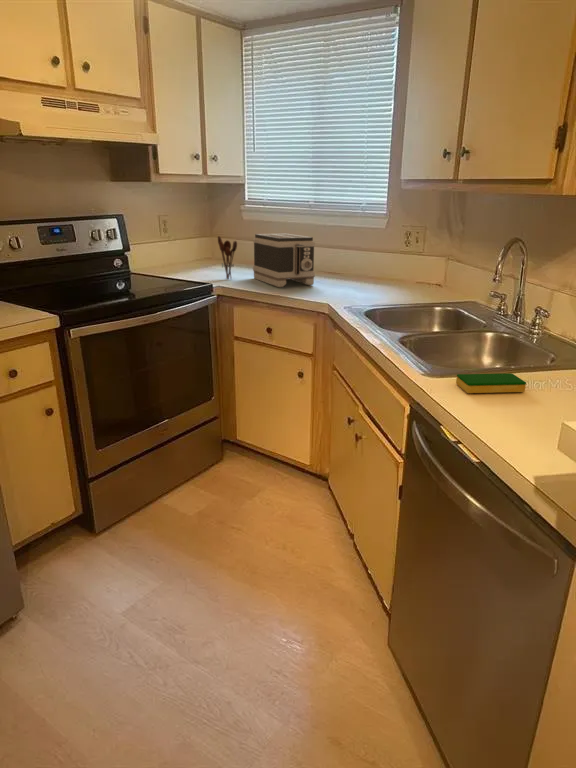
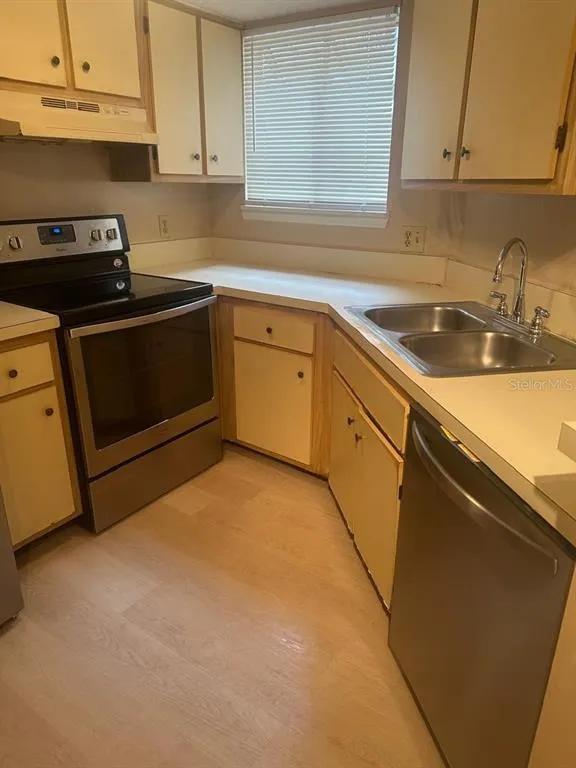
- utensil holder (226, 257)
- toaster (284, 259)
- dish sponge (490, 382)
